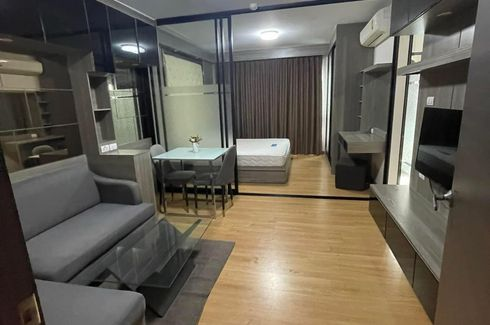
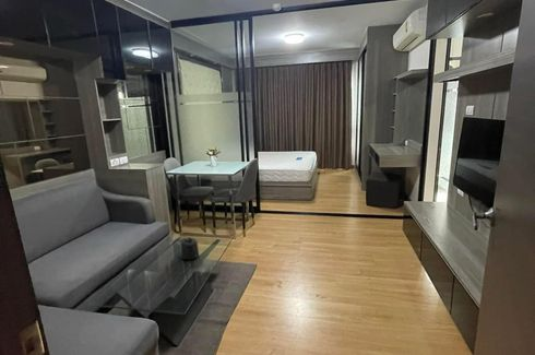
+ mug (187, 247)
